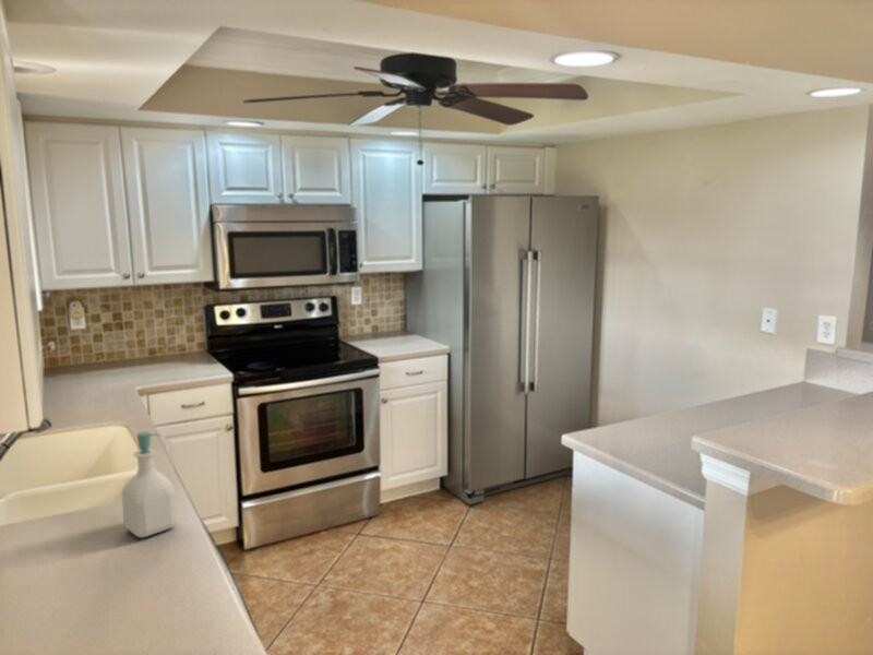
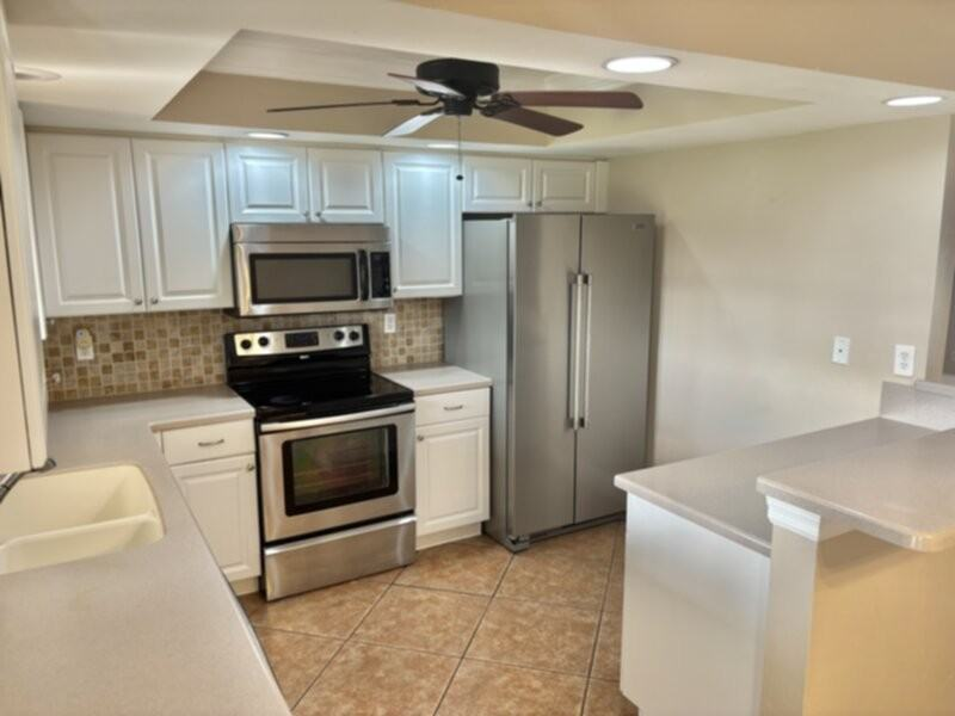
- soap bottle (147, 480)
